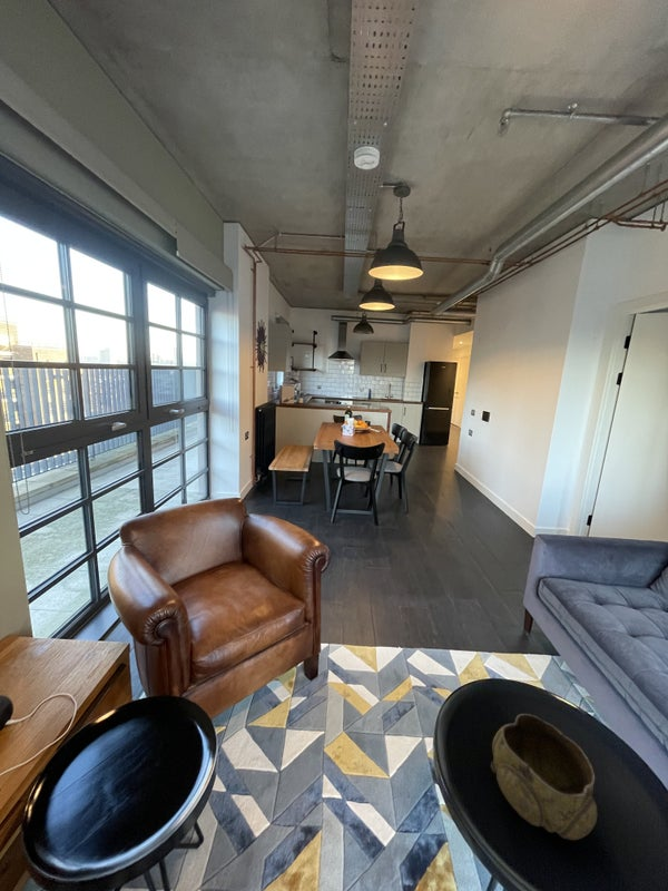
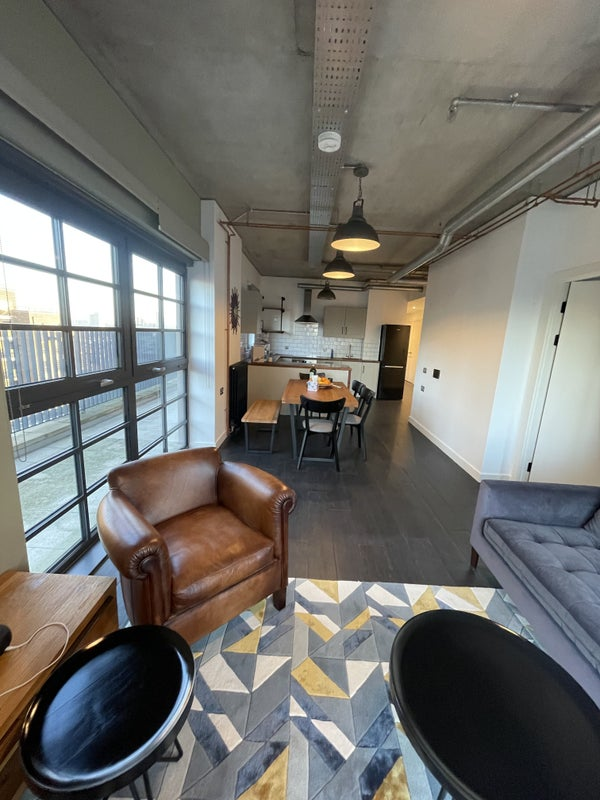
- decorative bowl (541, 774)
